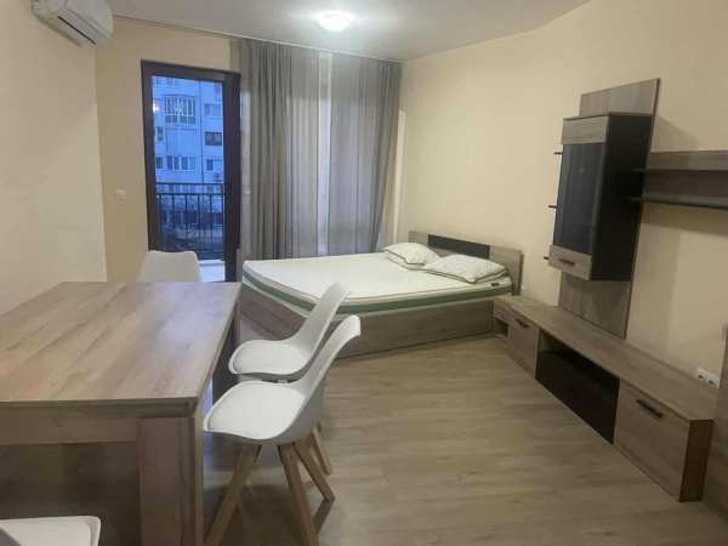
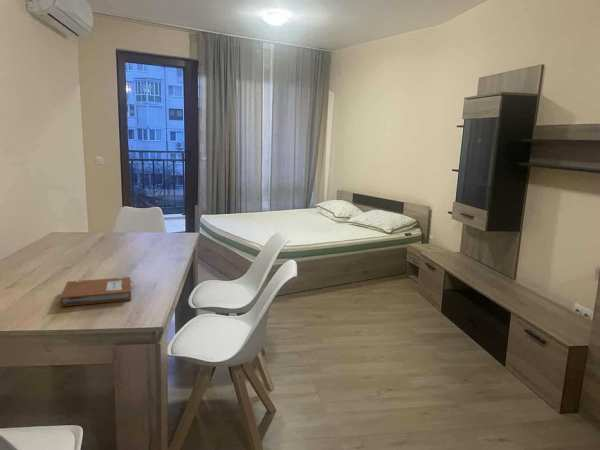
+ notebook (100, 289)
